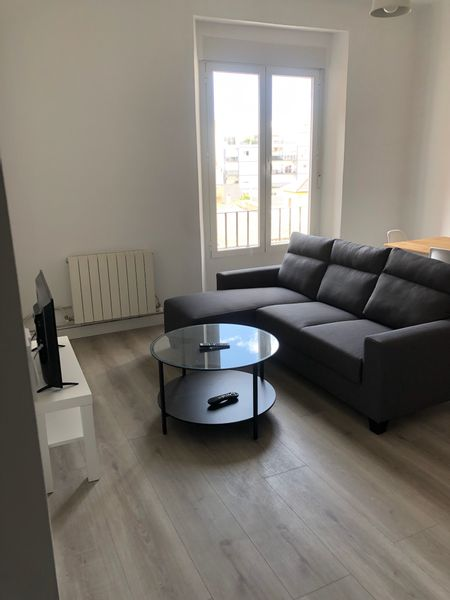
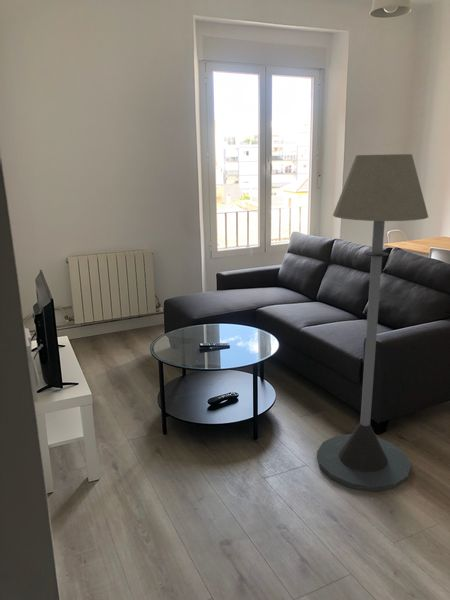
+ floor lamp (372, 322)
